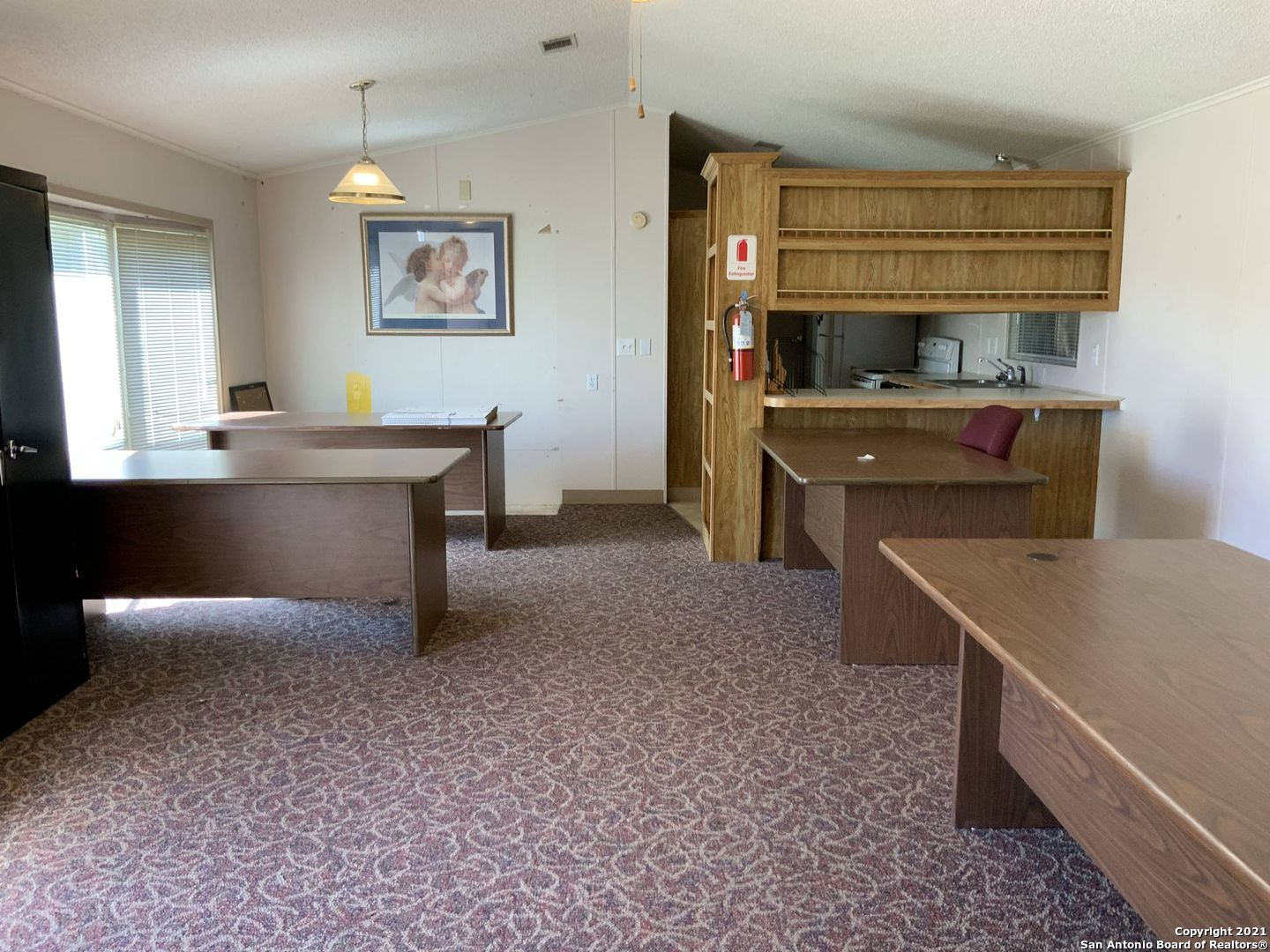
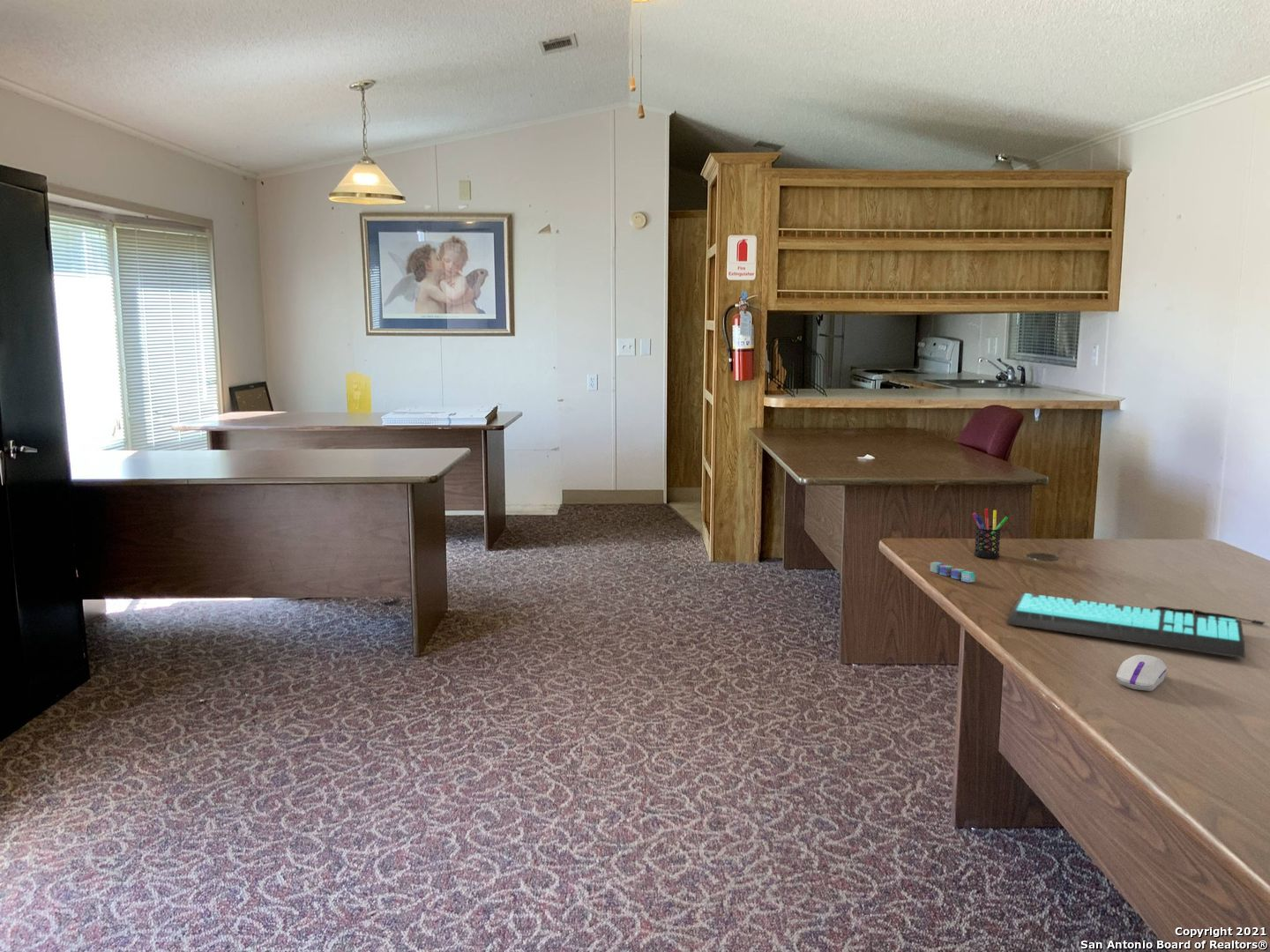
+ computer keyboard (1139, 616)
+ pen holder (990, 532)
+ sticky notes (952, 571)
+ computer mouse (1143, 670)
